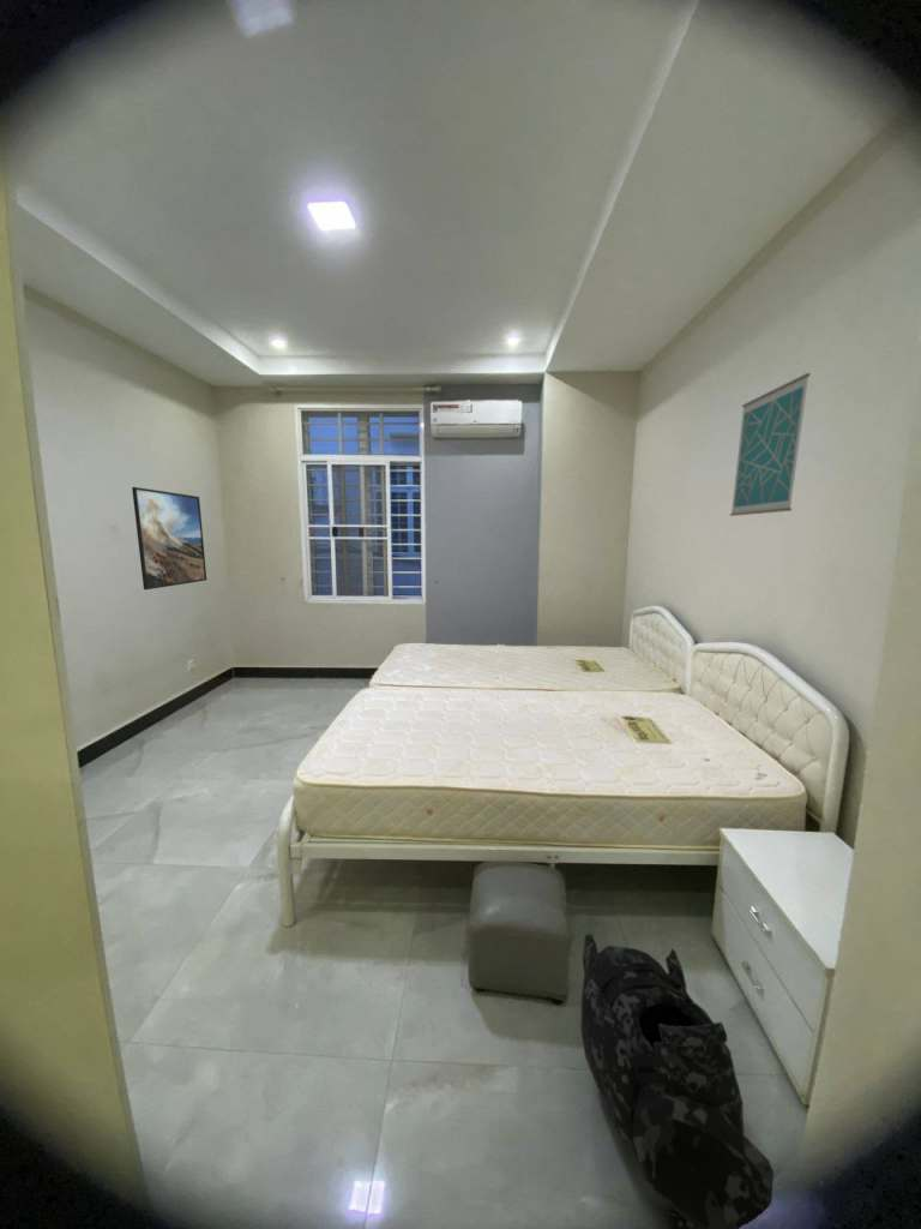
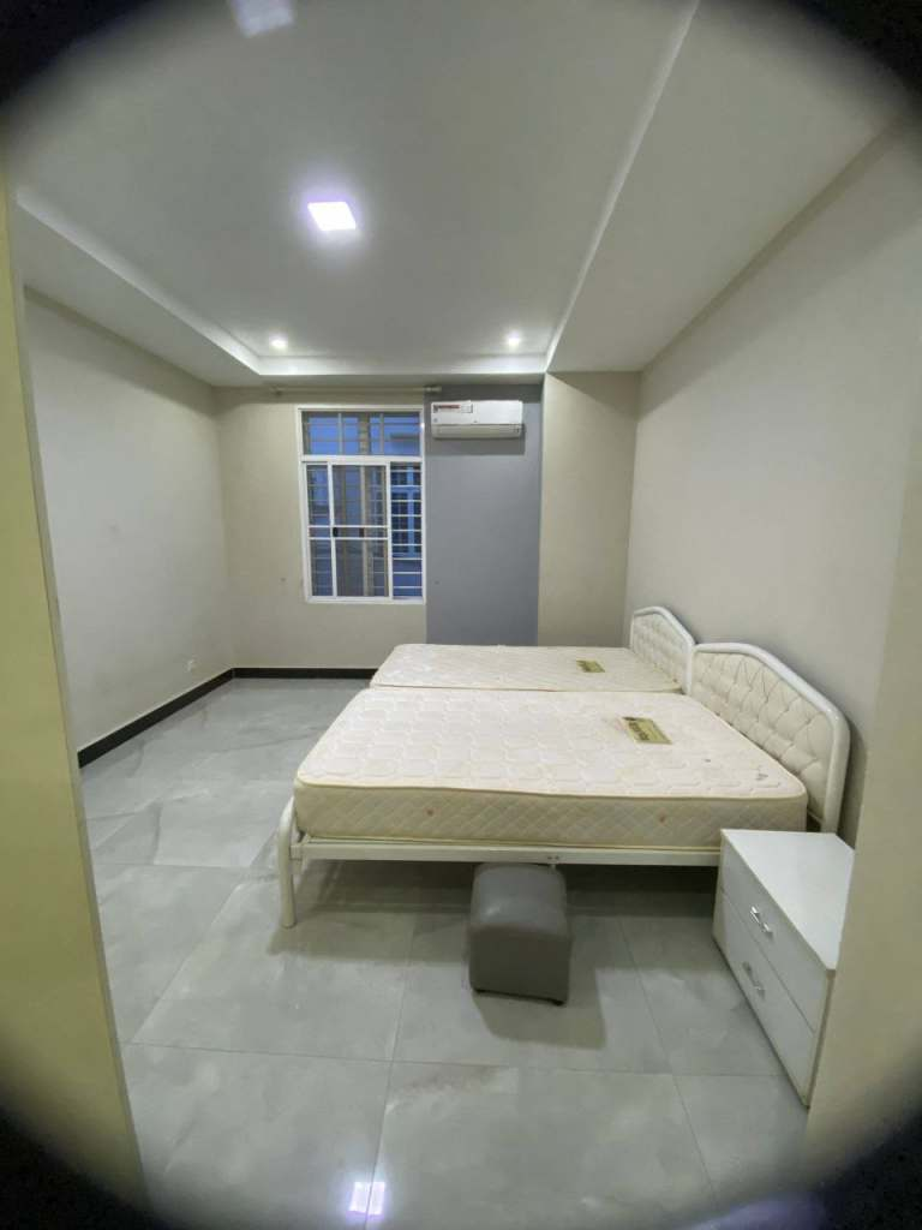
- wall art (764, 452)
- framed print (173, 539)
- body armor (649, 1026)
